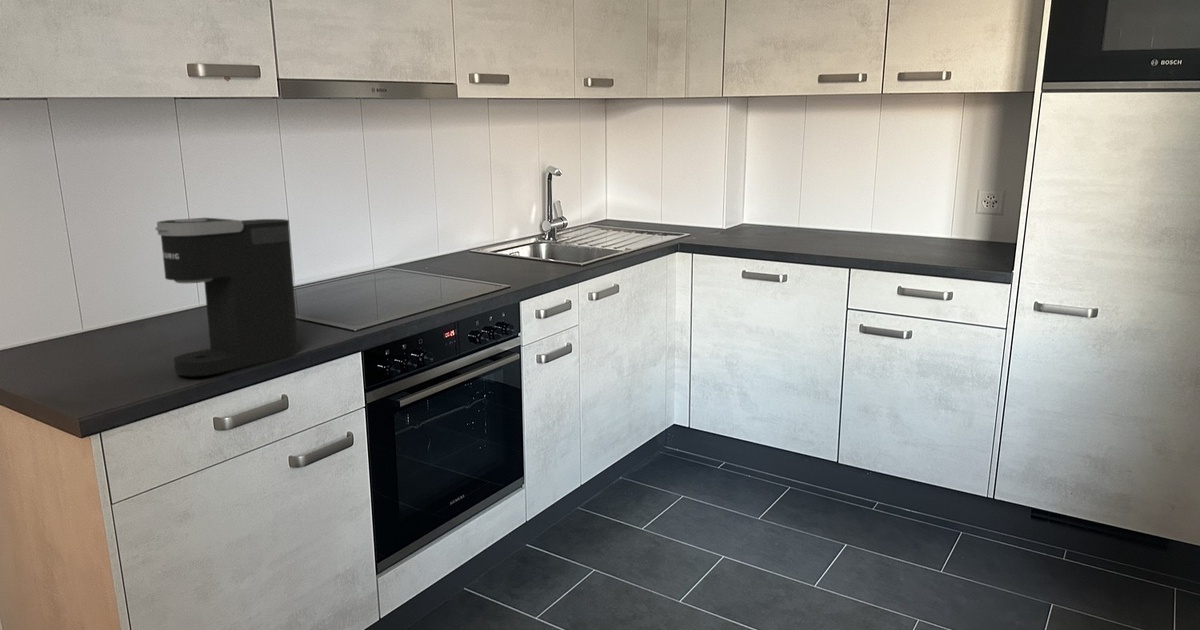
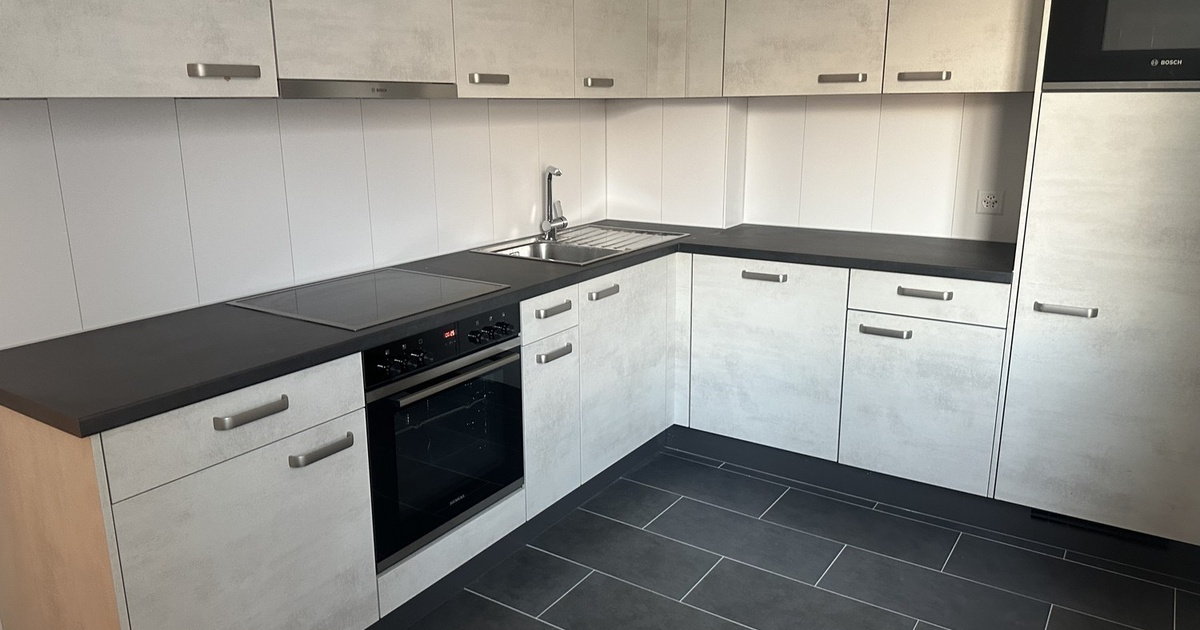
- coffee maker (232, 291)
